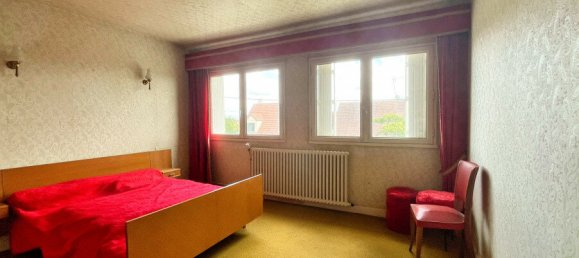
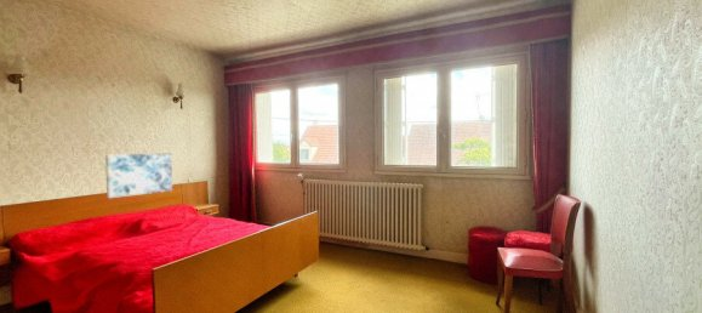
+ wall art (141, 173)
